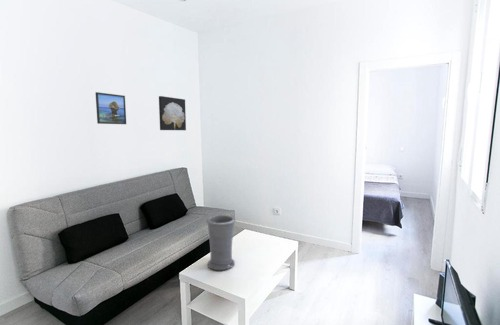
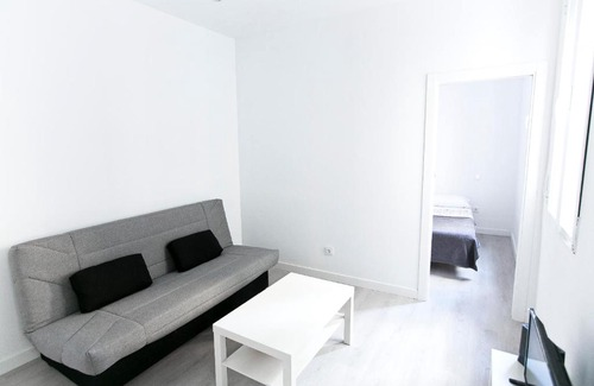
- vase (221, 241)
- wall art (172, 114)
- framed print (111, 109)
